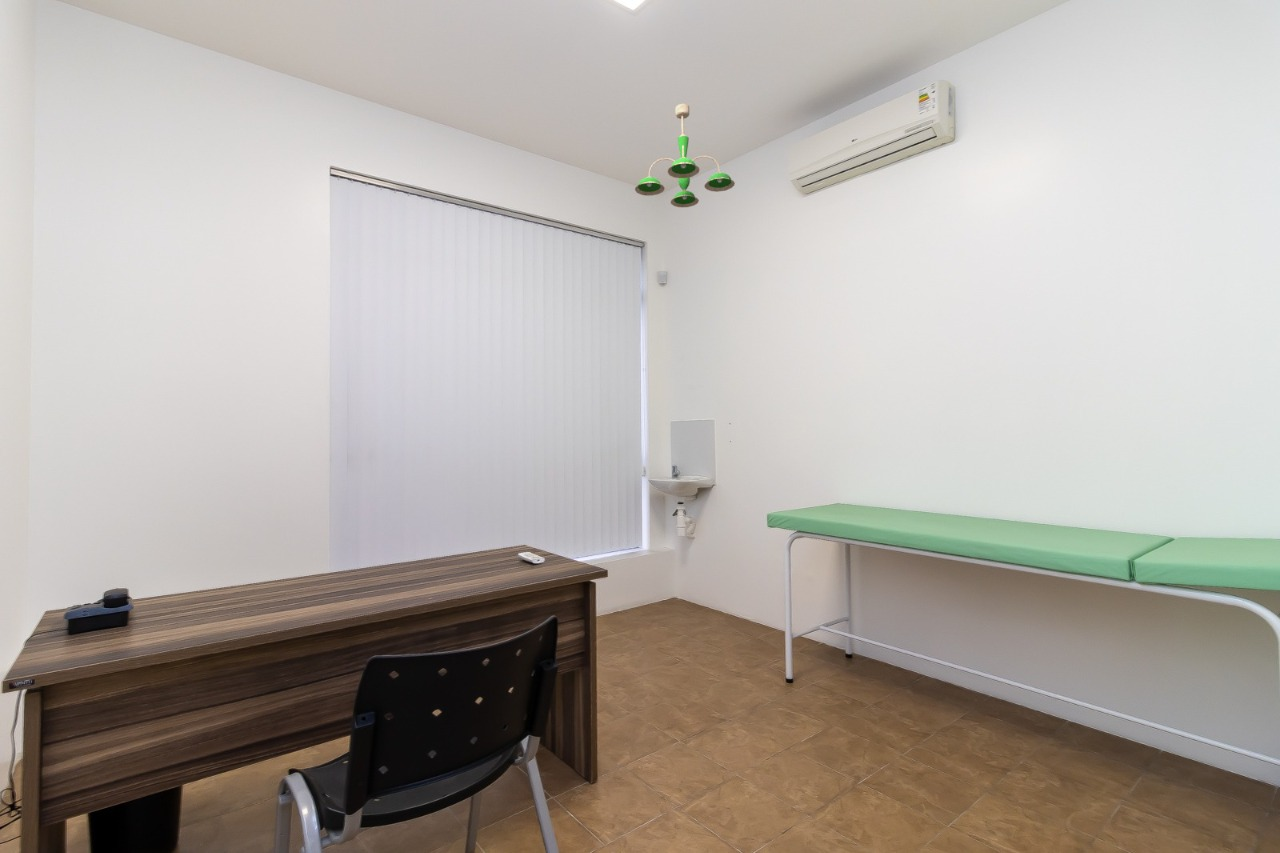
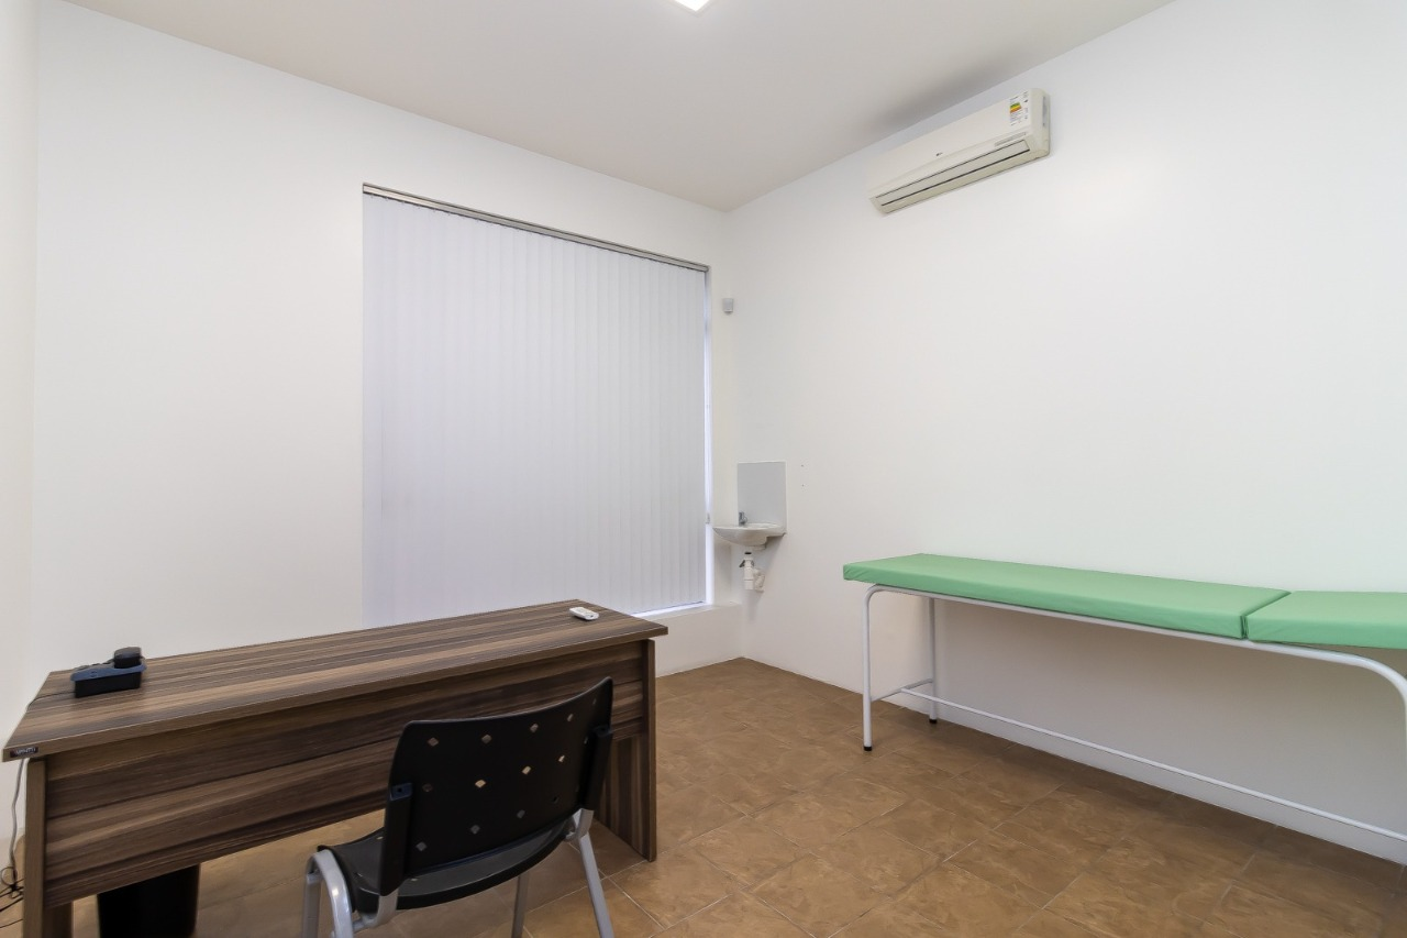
- ceiling light fixture (683, 149)
